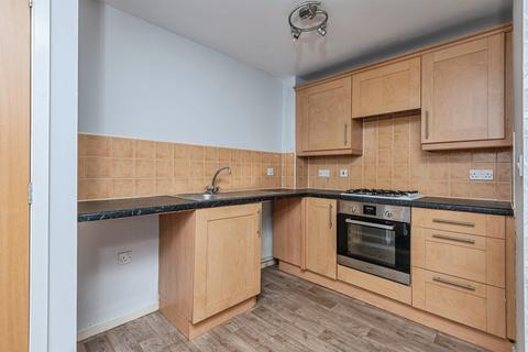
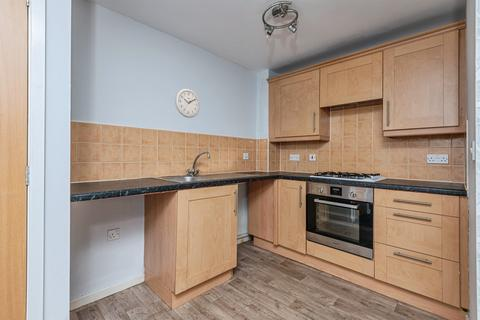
+ wall clock (188, 103)
